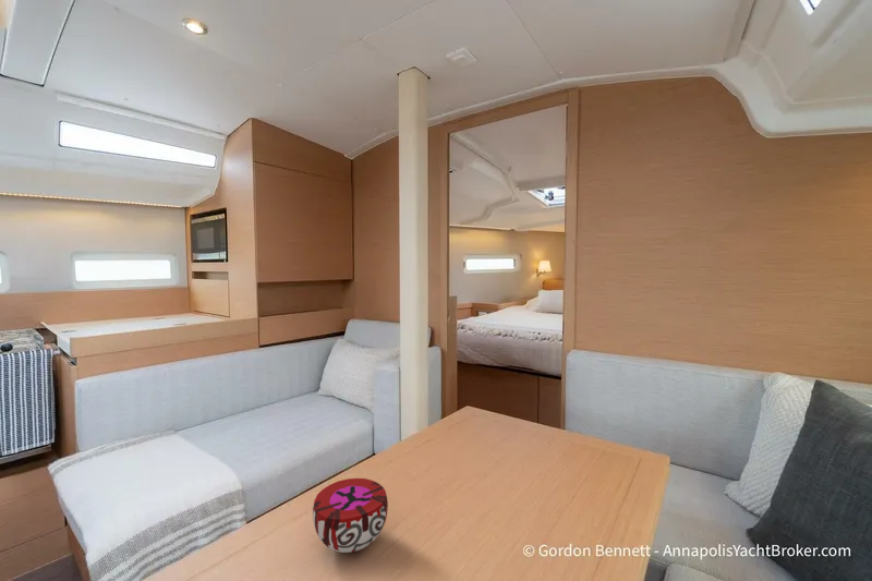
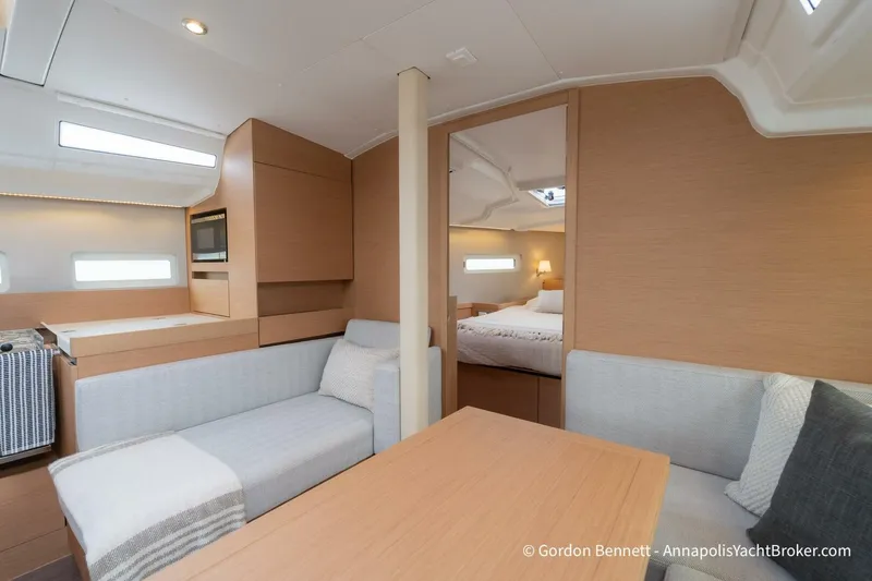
- decorative bowl (351, 519)
